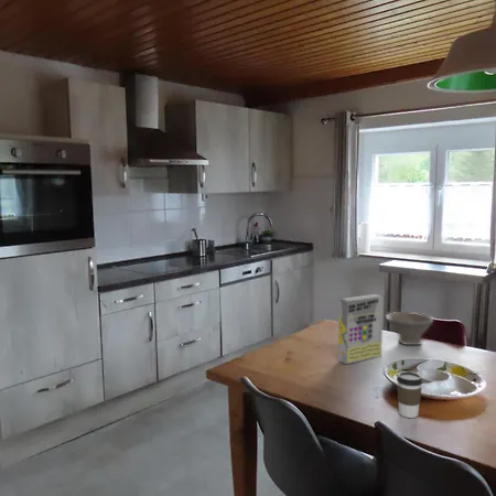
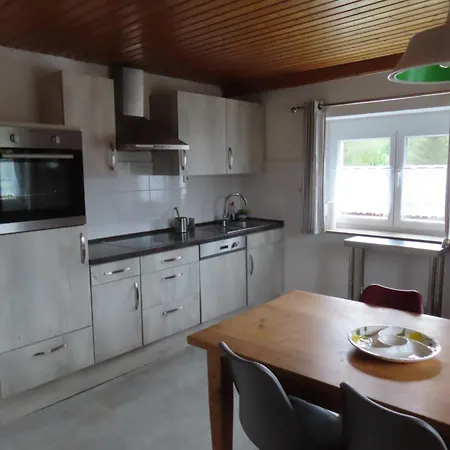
- coffee cup (409, 395)
- bowl (408, 328)
- cereal box (360, 327)
